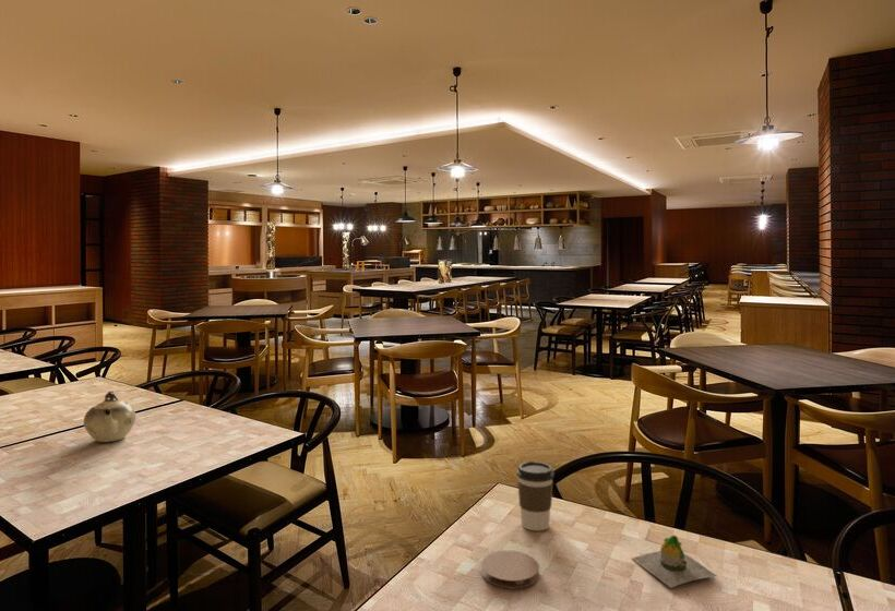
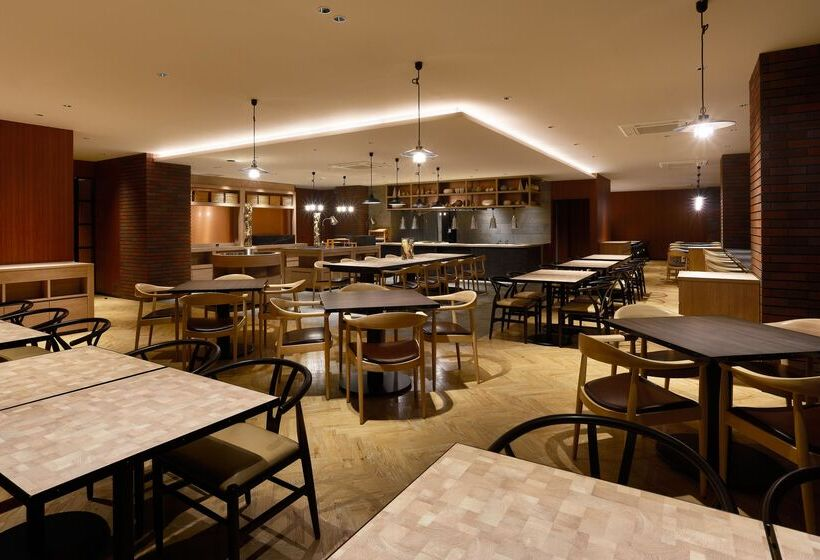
- coaster (510, 568)
- coffee cup (535, 495)
- teapot (109, 416)
- decorative egg (672, 550)
